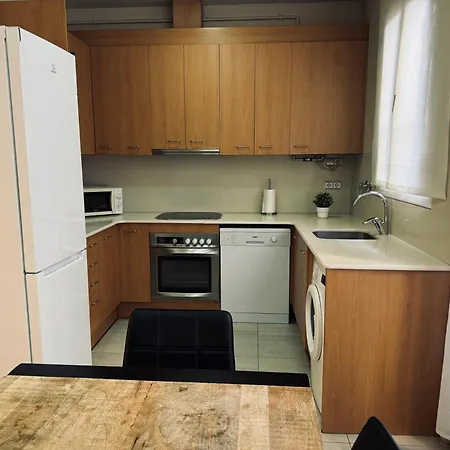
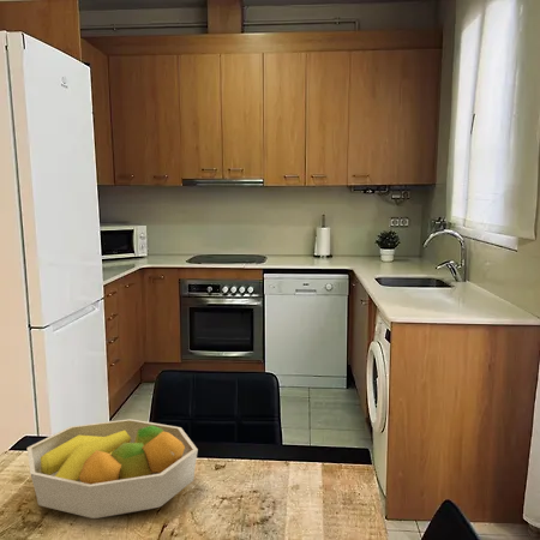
+ fruit bowl (113, 460)
